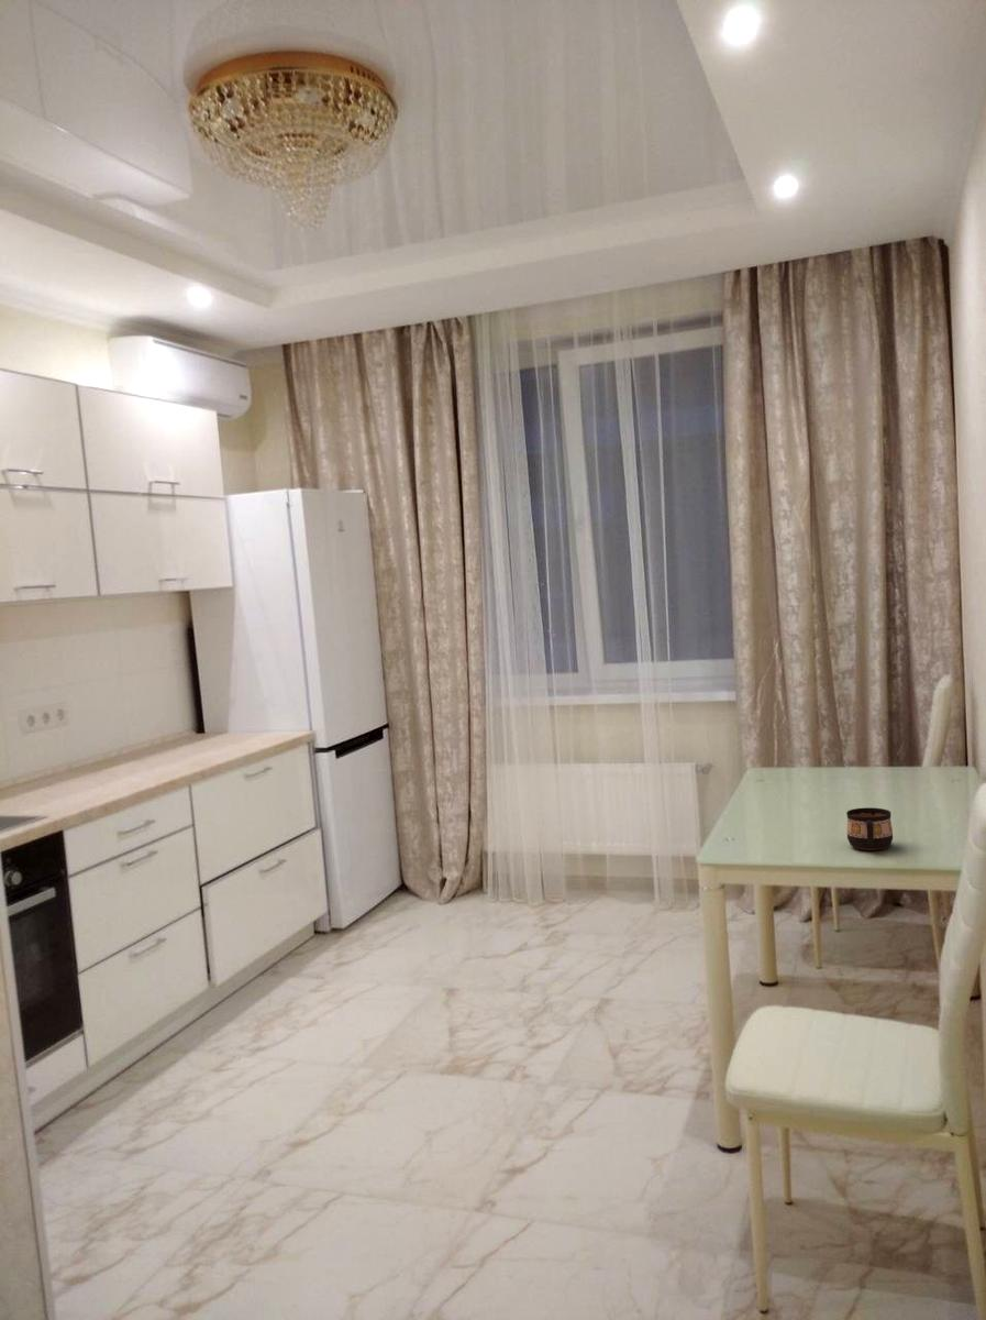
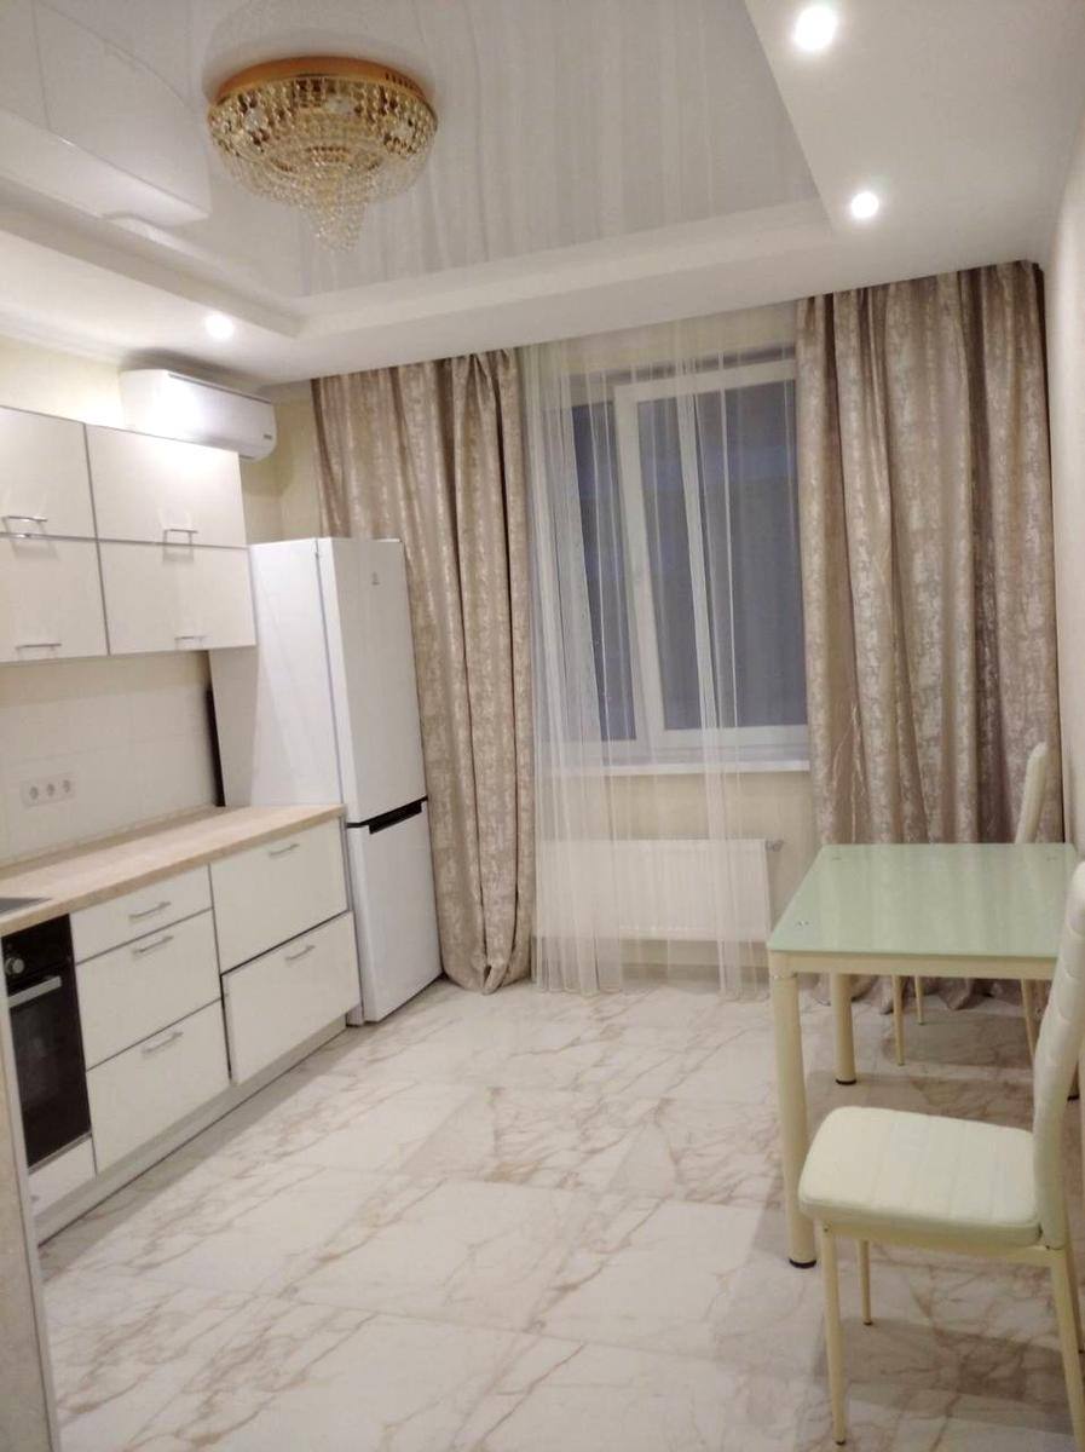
- cup (867, 829)
